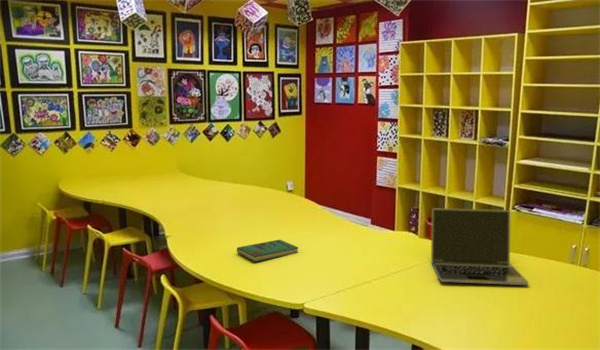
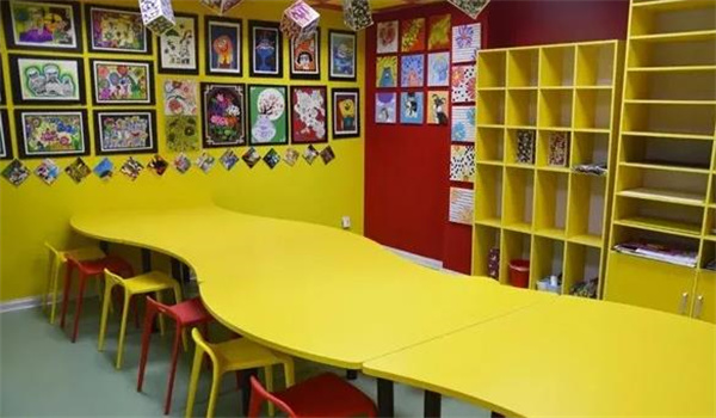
- book (267, 249)
- laptop (477, 244)
